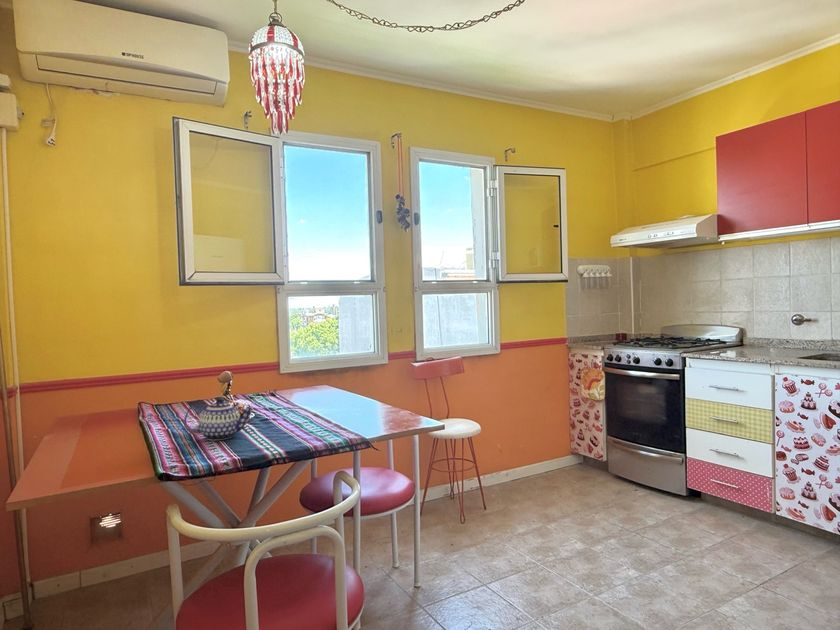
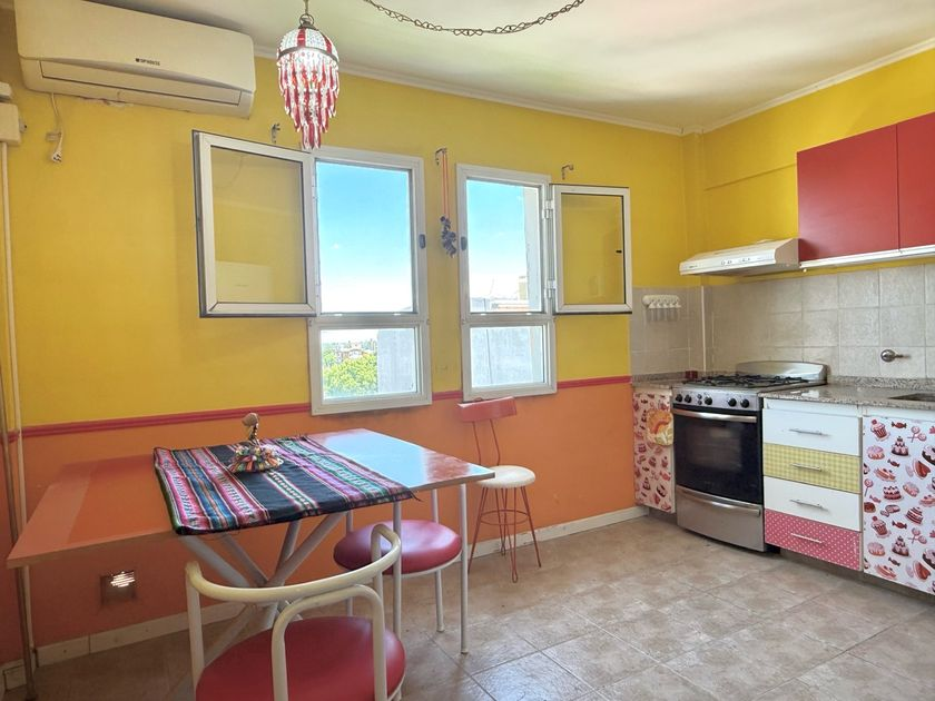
- teapot (218, 417)
